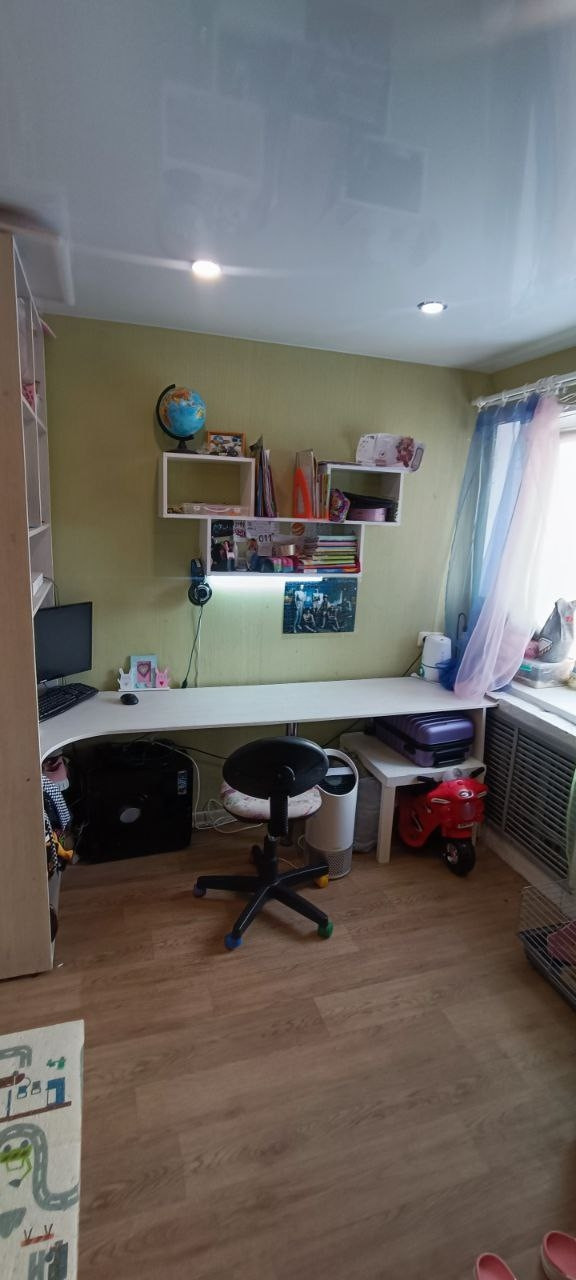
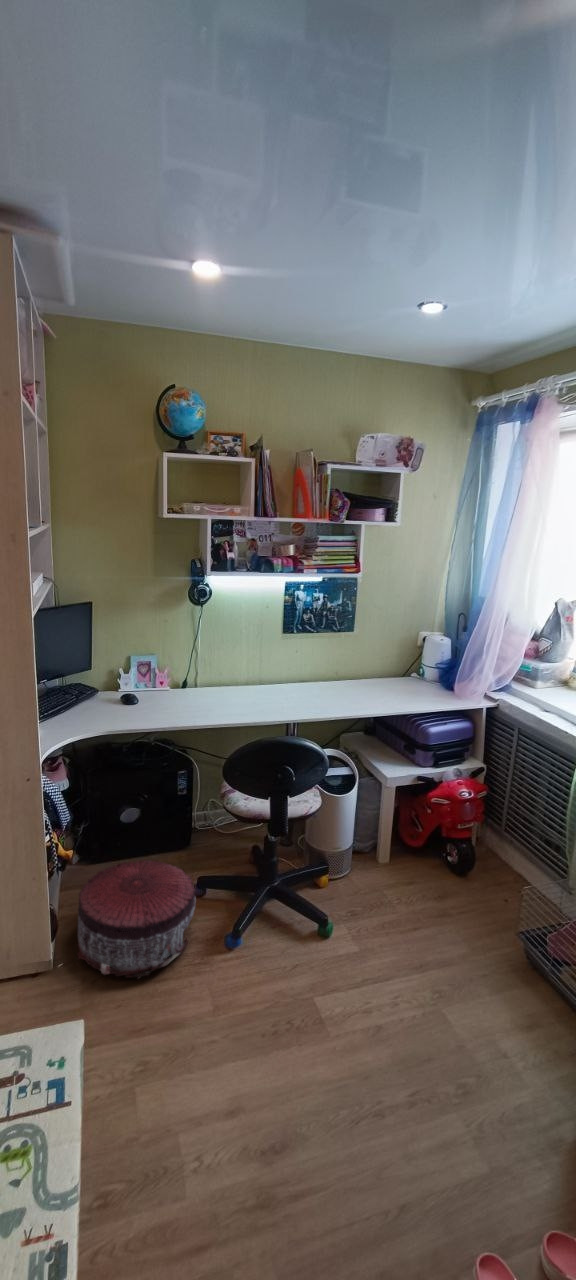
+ pouf (137, 911)
